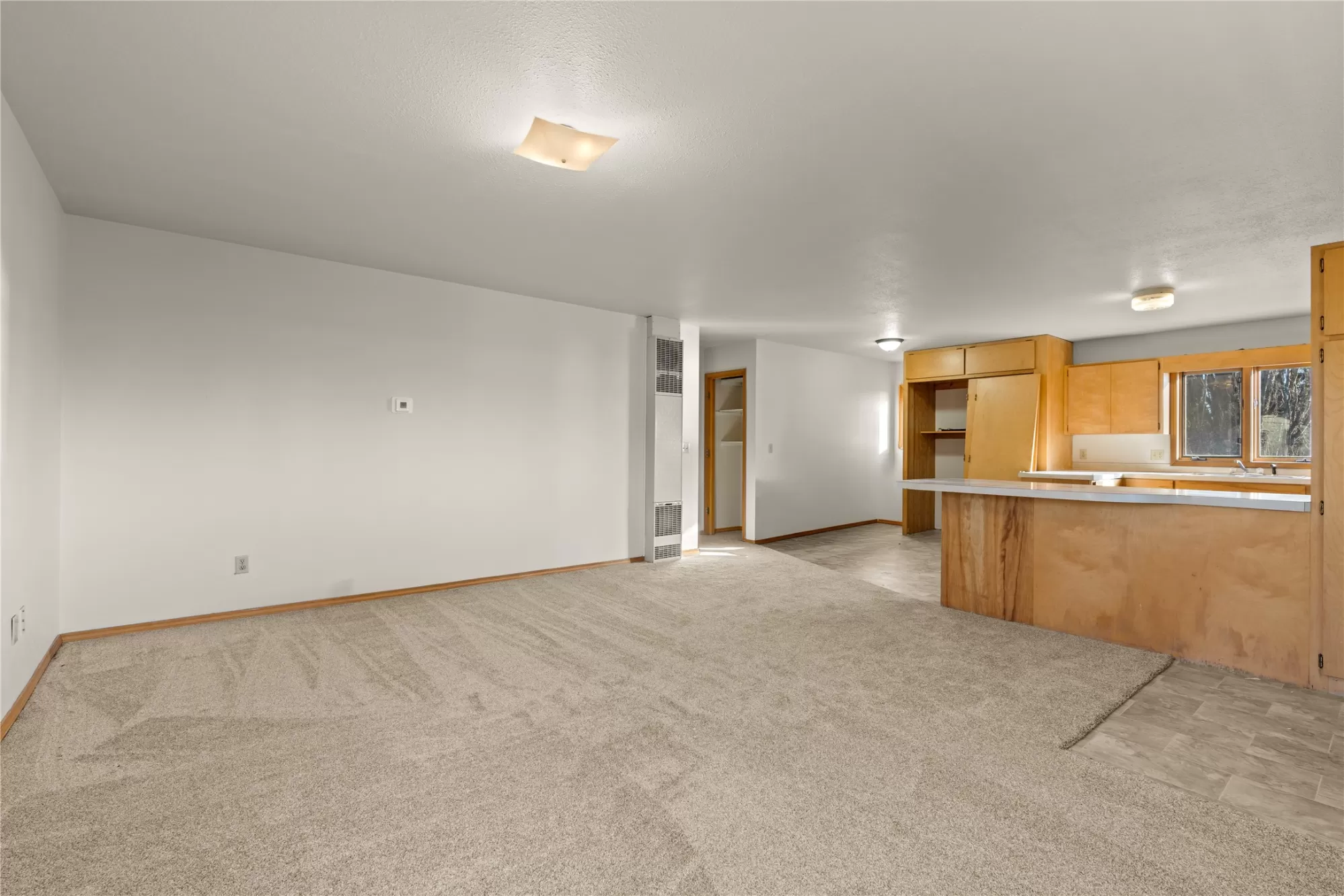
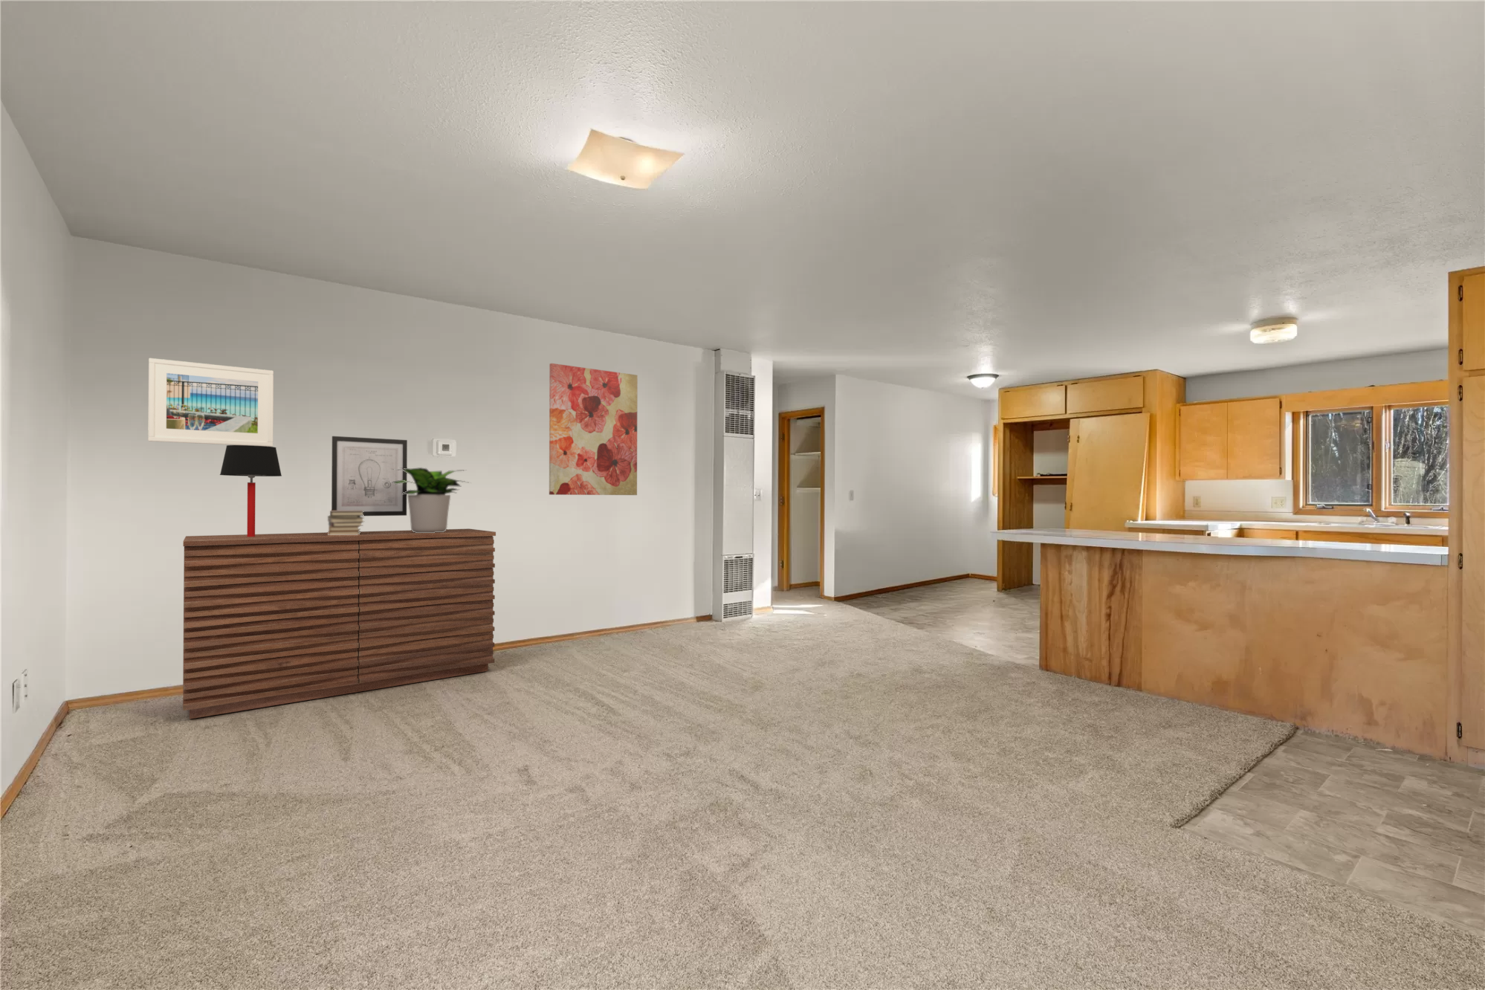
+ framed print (213, 404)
+ wall art (594, 432)
+ wall art (370, 476)
+ potted plant (434, 501)
+ table lamp (251, 492)
+ book stack (346, 522)
+ sideboard (351, 608)
